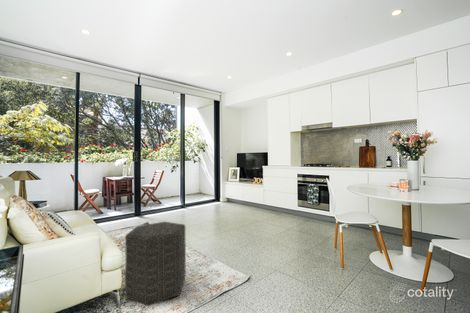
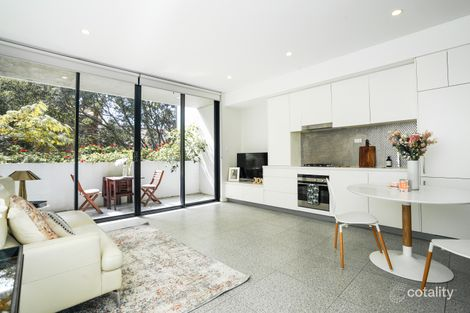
- ottoman (157, 258)
